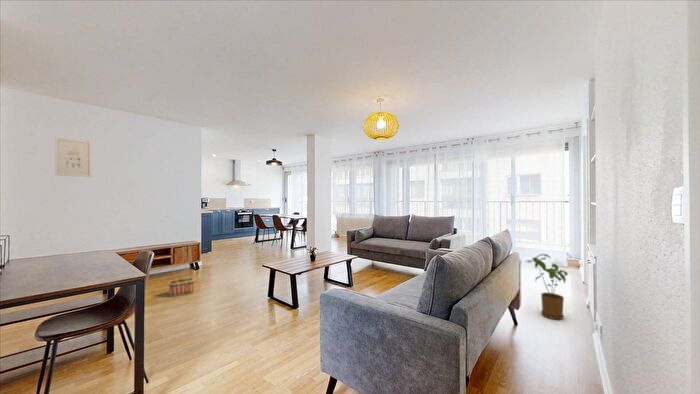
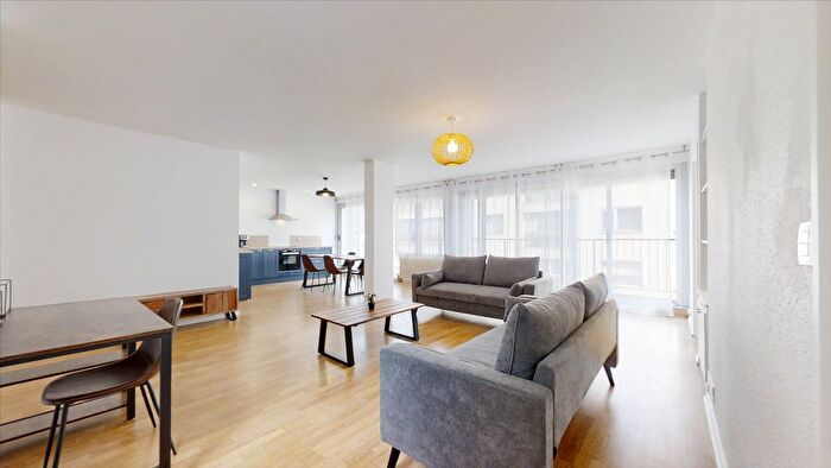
- basket (181, 279)
- house plant (551, 285)
- wall art (73, 157)
